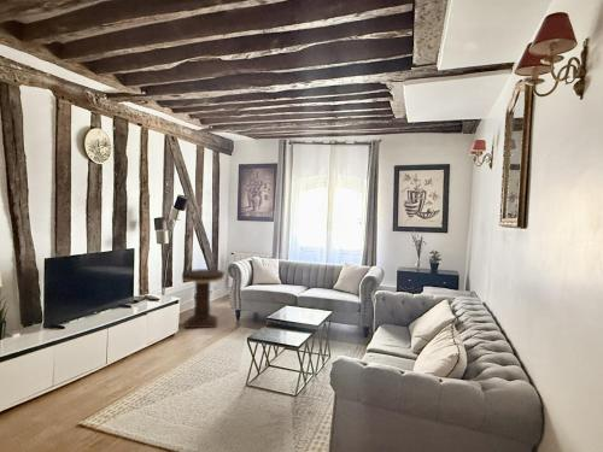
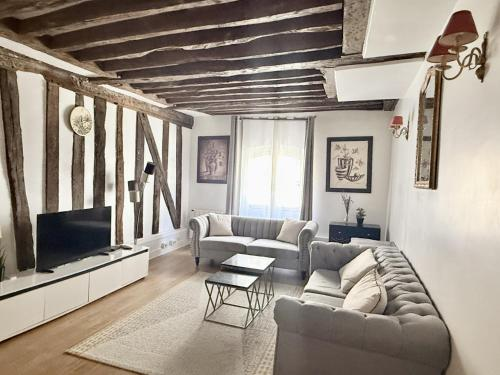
- side table (203, 298)
